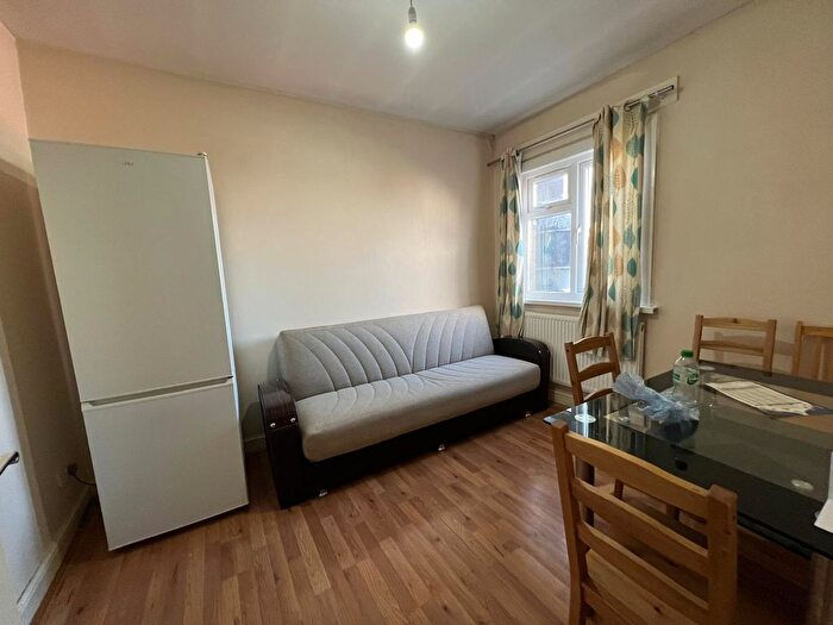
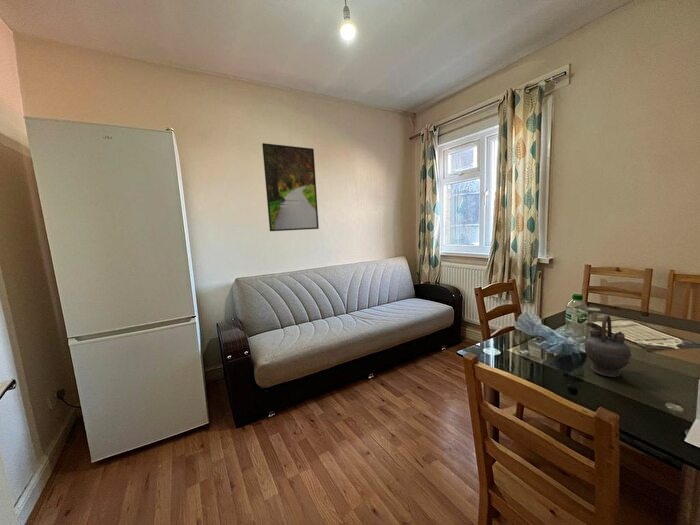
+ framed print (292, 188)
+ teapot (608, 343)
